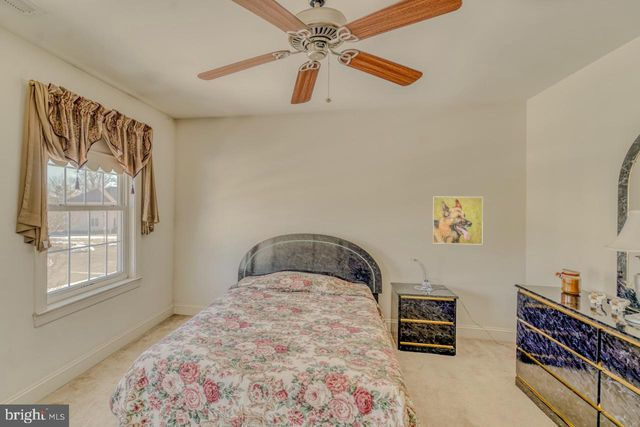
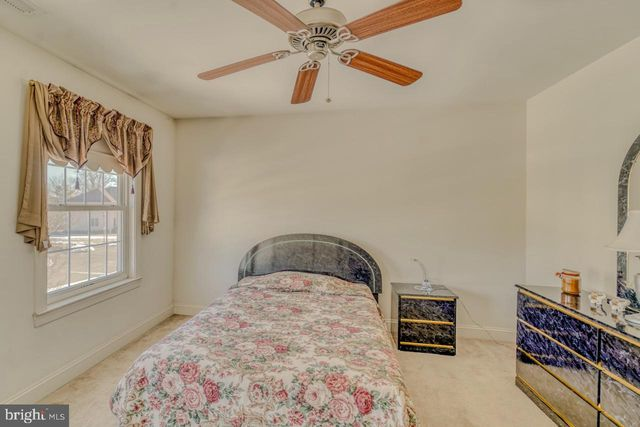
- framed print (457, 220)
